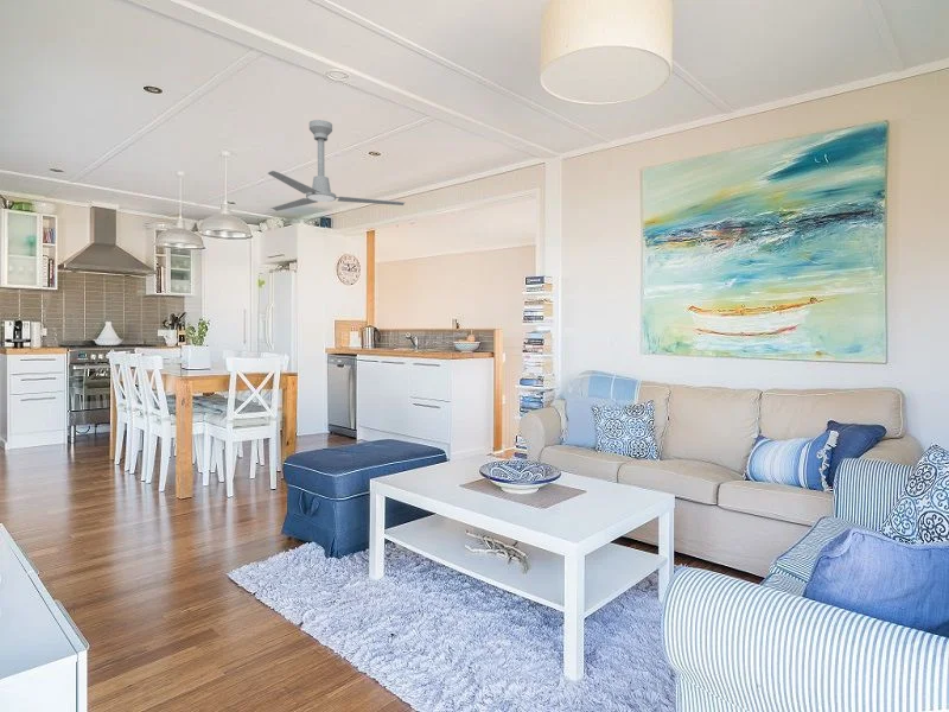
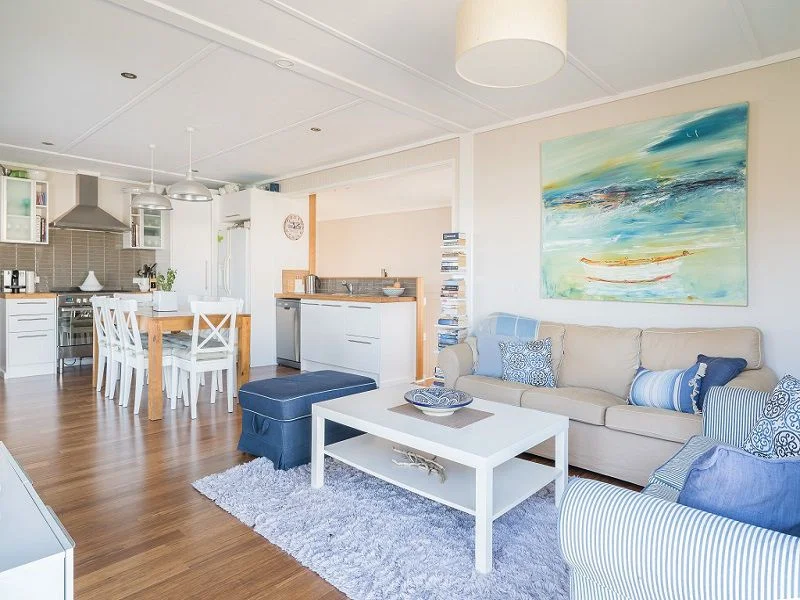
- ceiling fan (323, 161)
